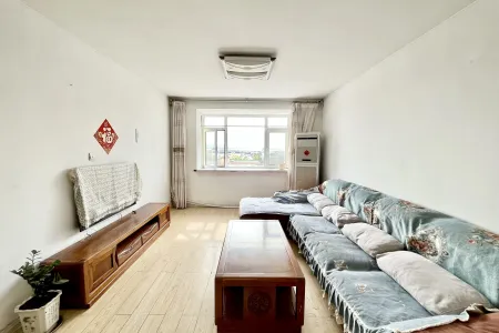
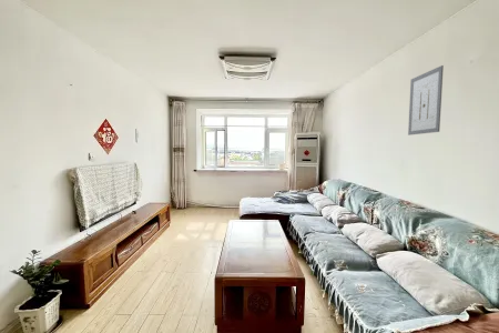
+ wall art (424, 103)
